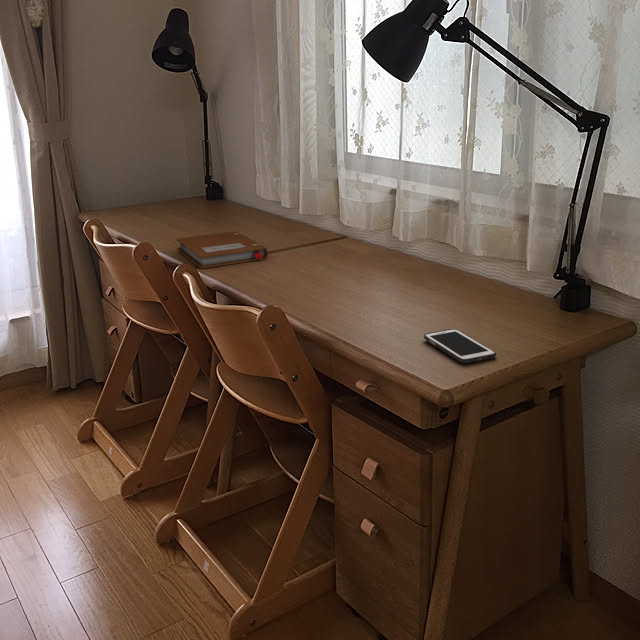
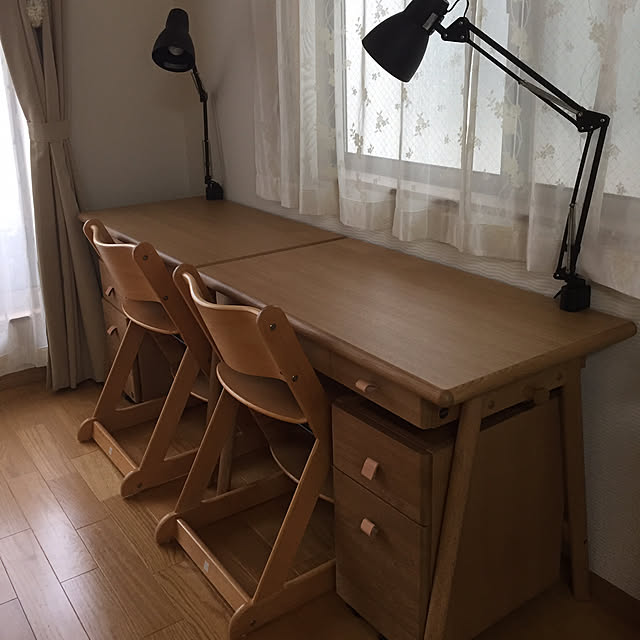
- notebook (222, 248)
- cell phone (458, 345)
